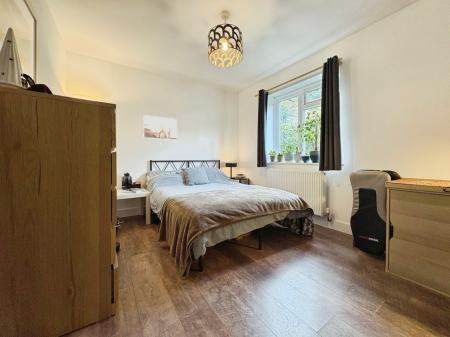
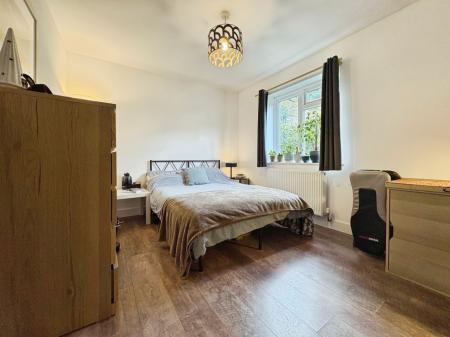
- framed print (160, 128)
